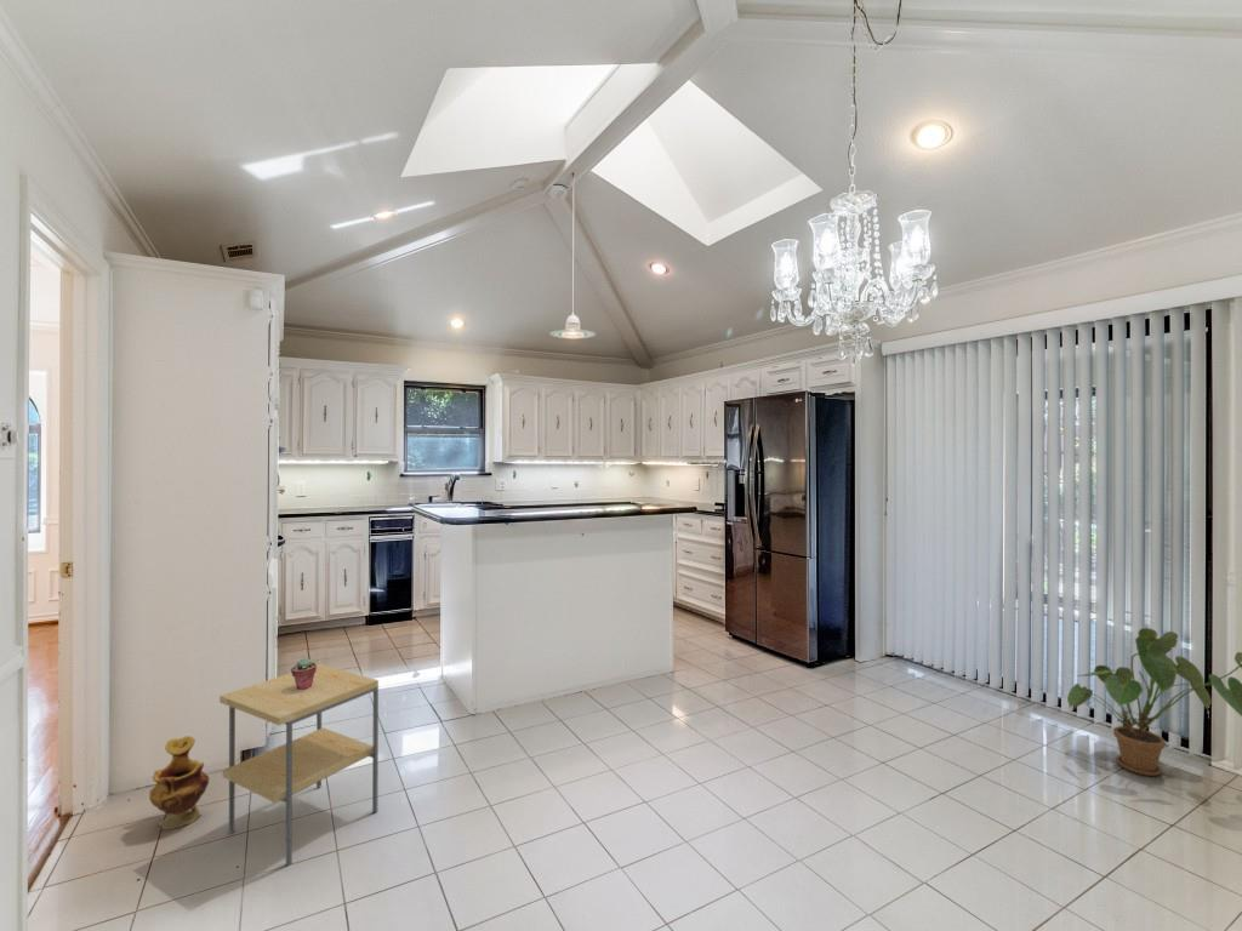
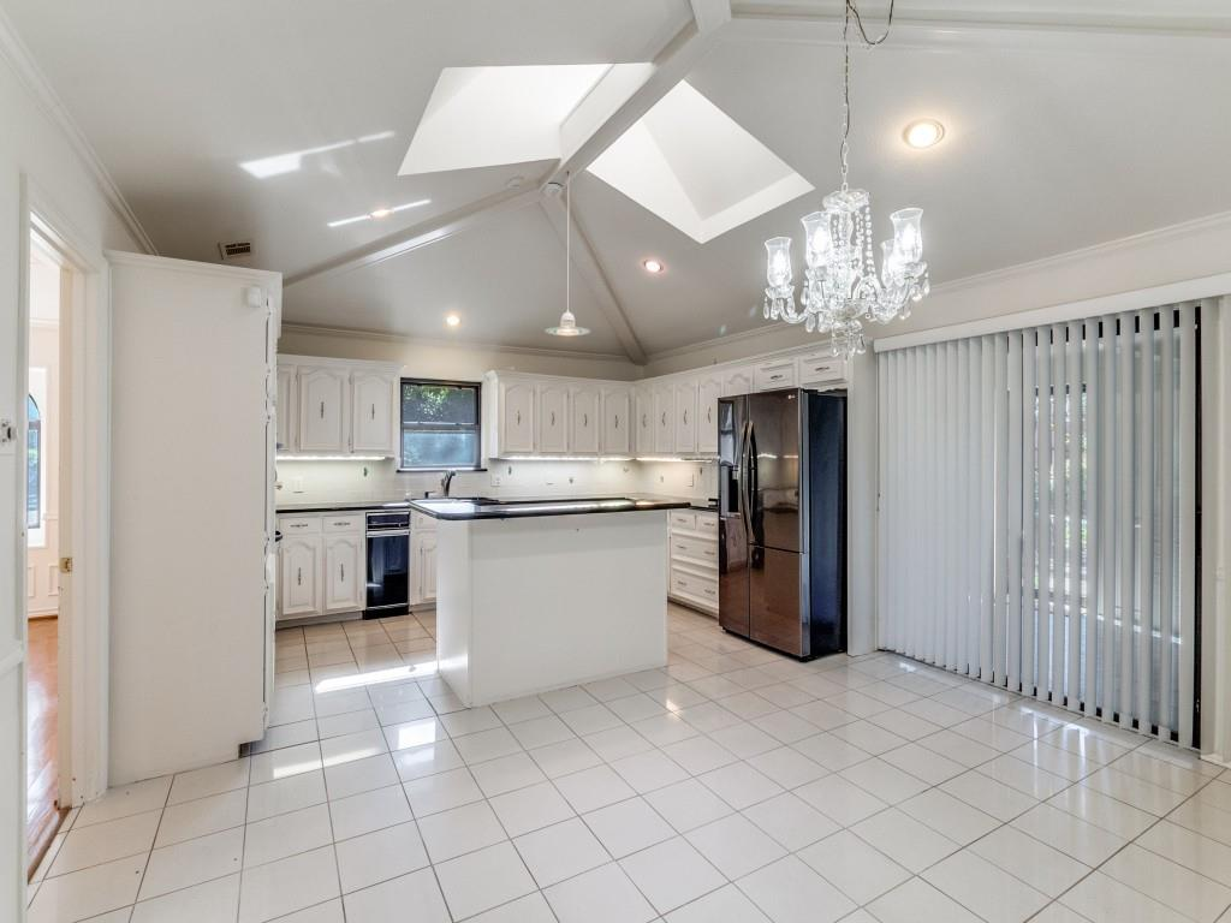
- house plant (1156, 698)
- potted succulent (303, 672)
- side table (301, 755)
- vase (177, 783)
